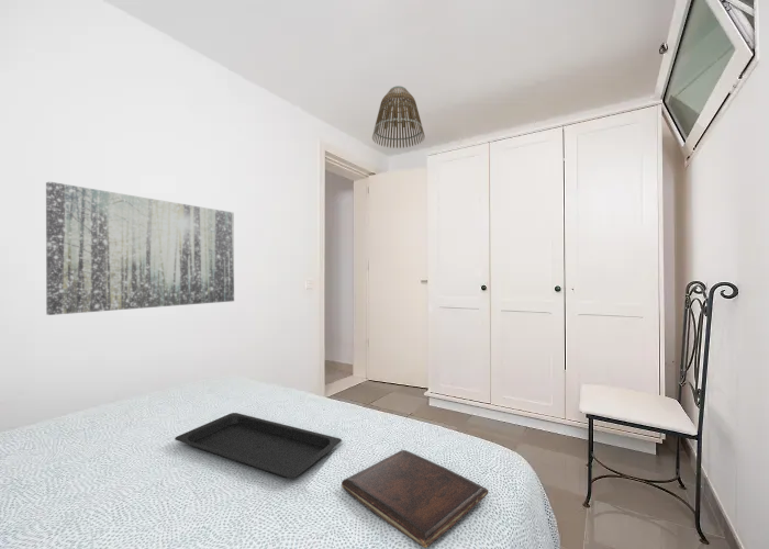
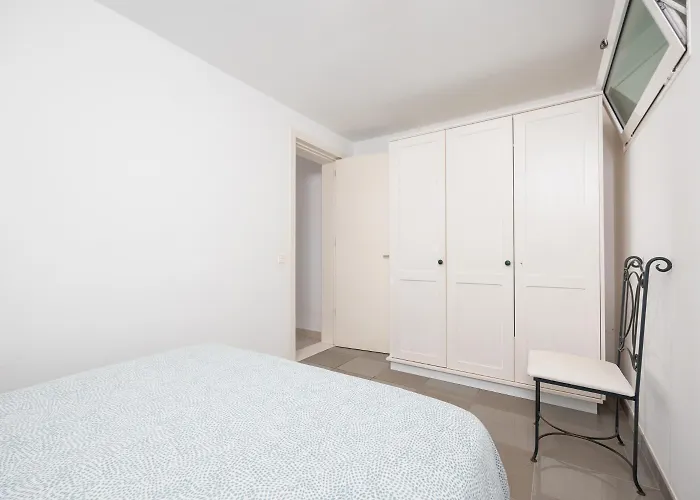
- book (412, 488)
- serving tray (257, 442)
- wall art (158, 253)
- lamp shade (399, 113)
